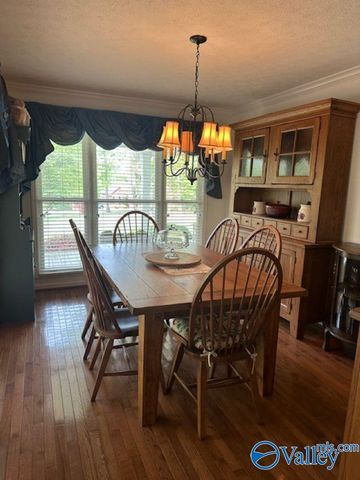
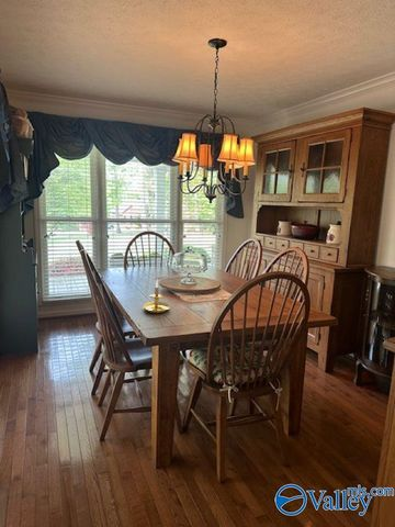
+ candle holder (156, 293)
